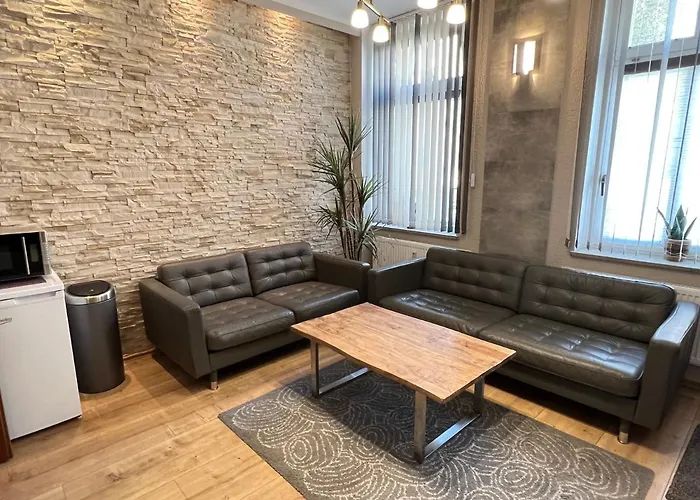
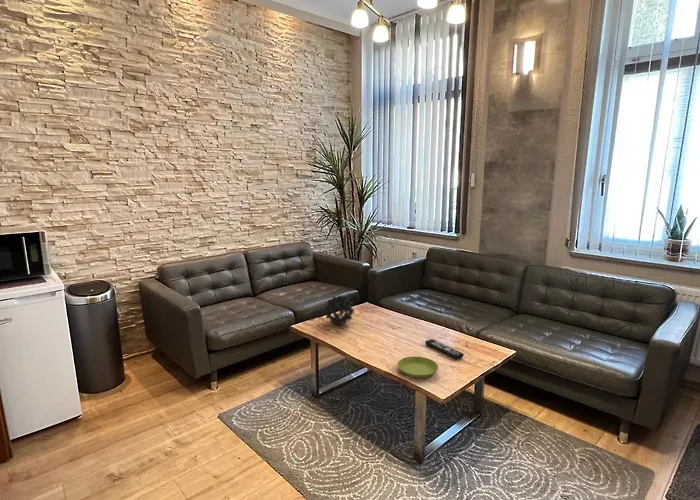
+ saucer (417, 368)
+ decorative ball (339, 310)
+ remote control (443, 348)
